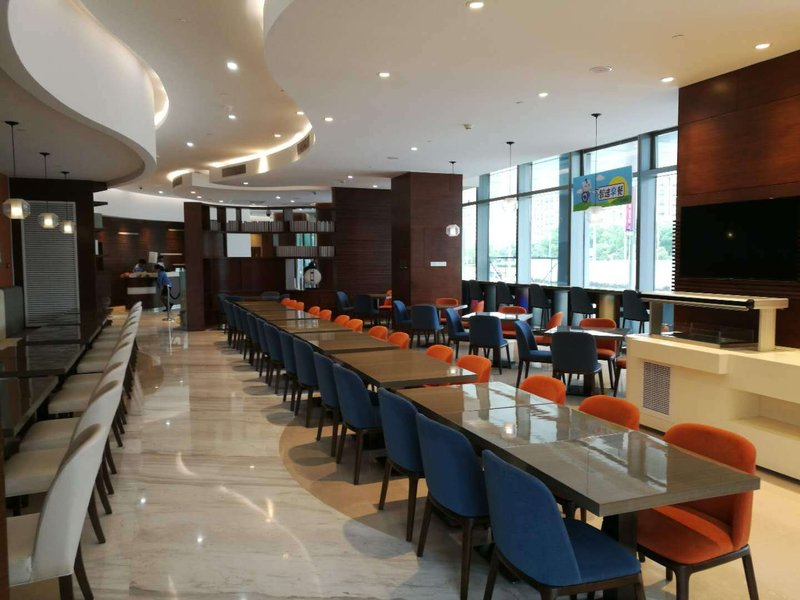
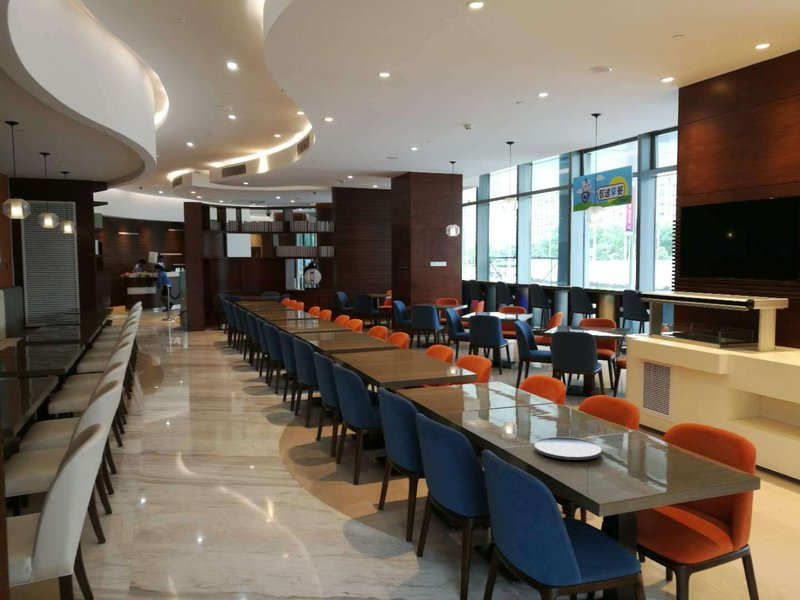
+ plate (567, 448)
